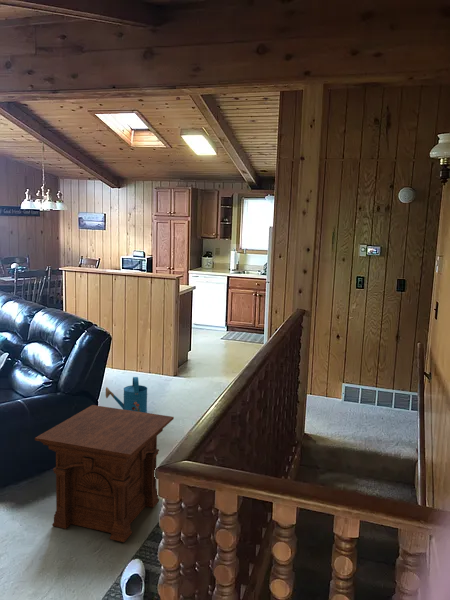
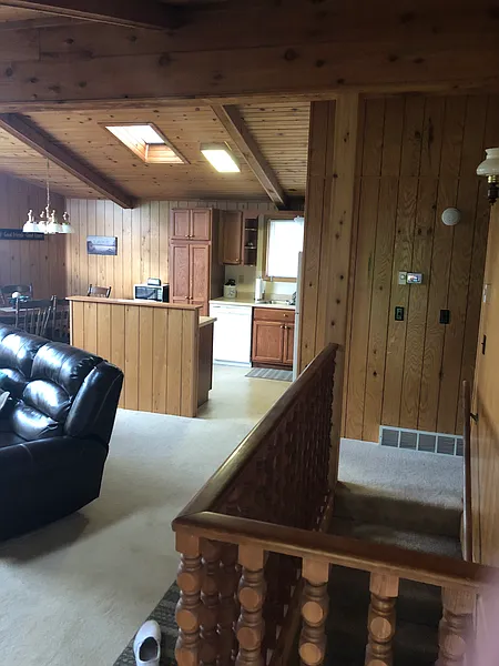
- side table (108, 470)
- watering can (126, 395)
